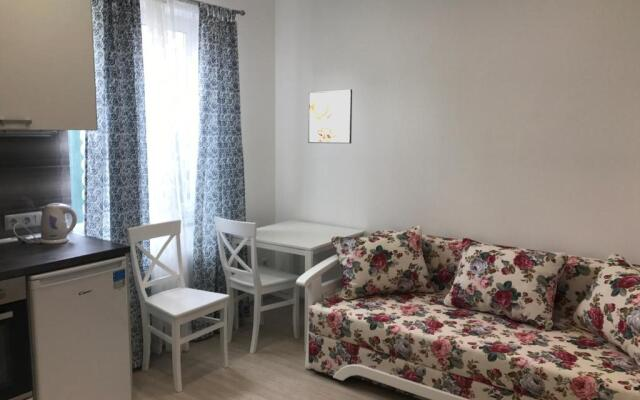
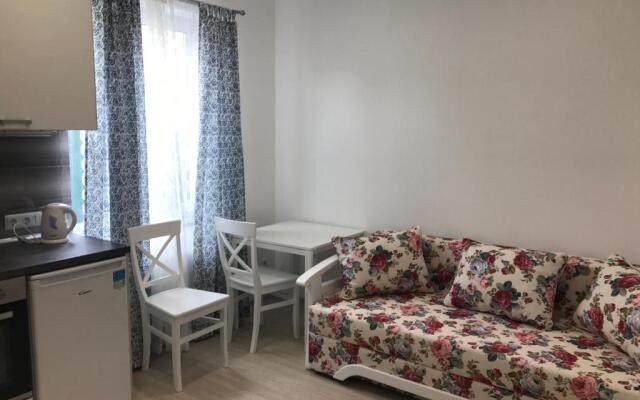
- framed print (329, 117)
